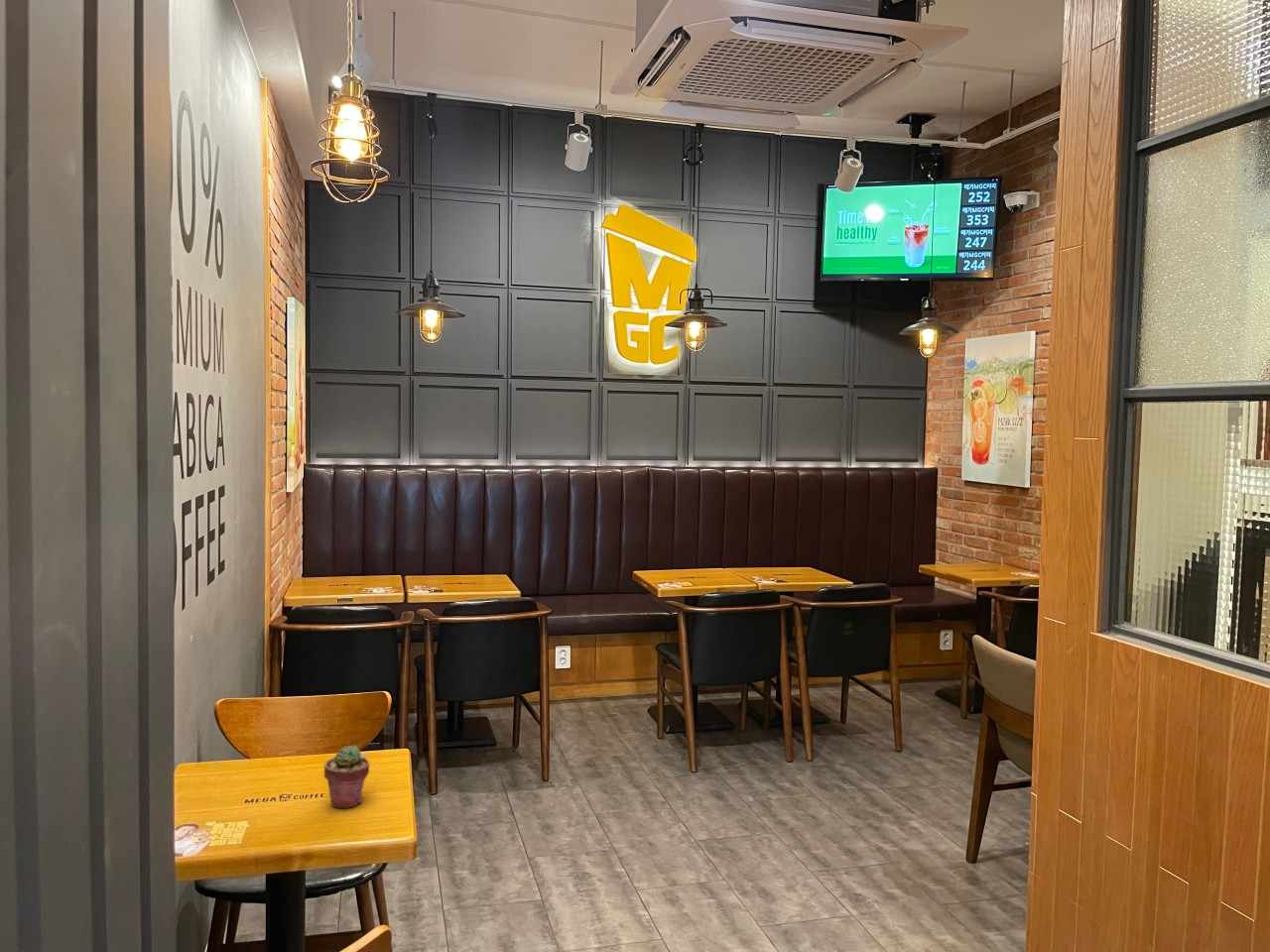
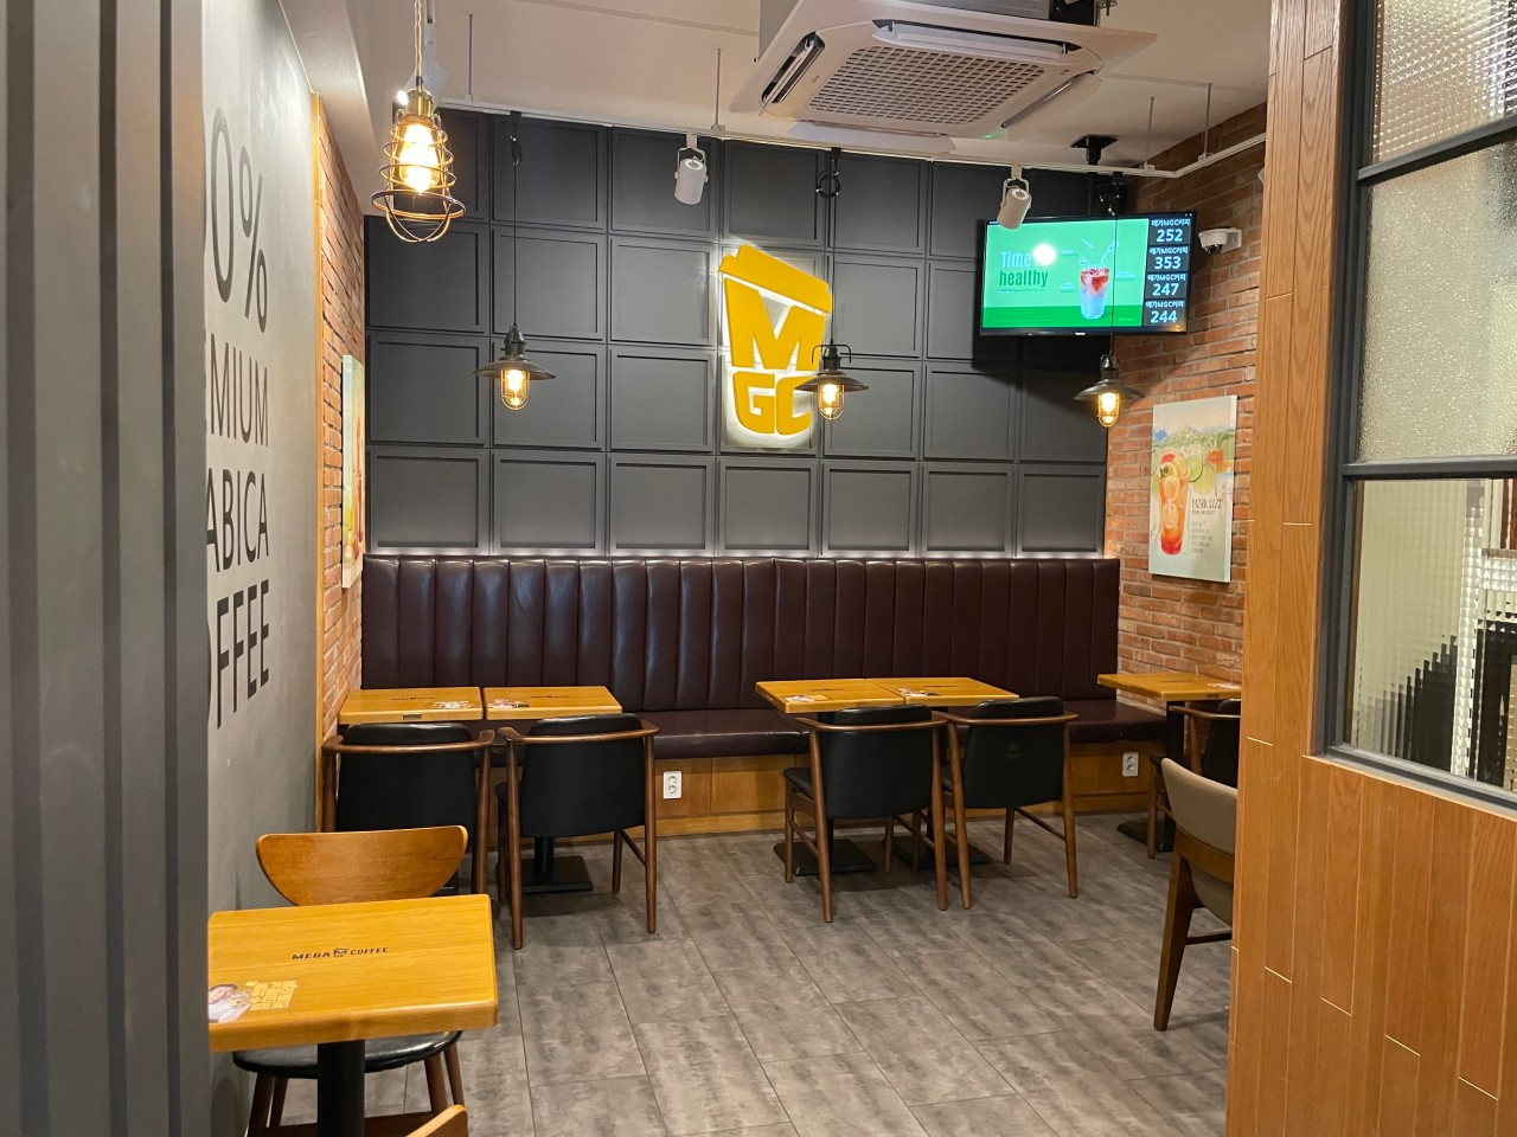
- potted succulent (346, 774)
